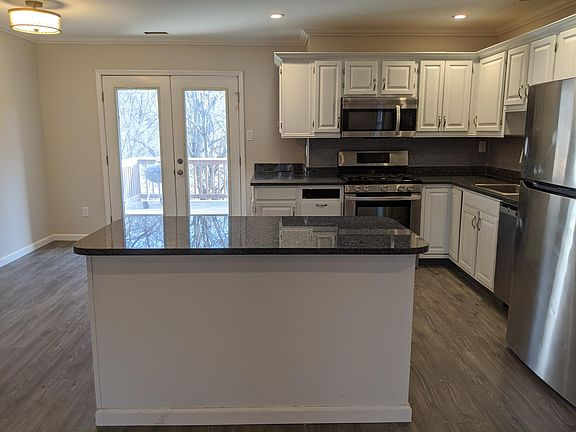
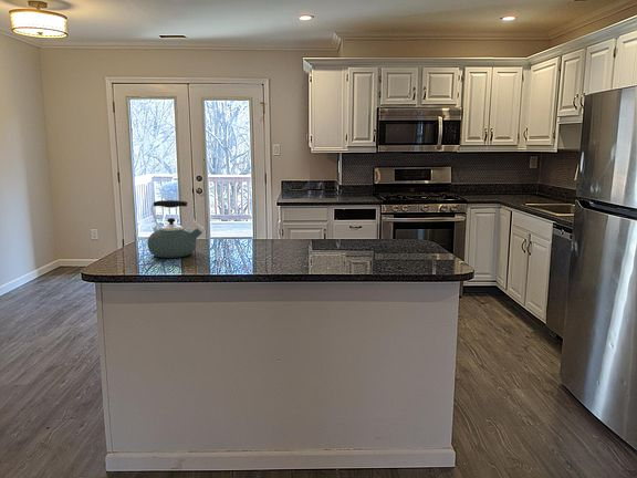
+ kettle (176, 227)
